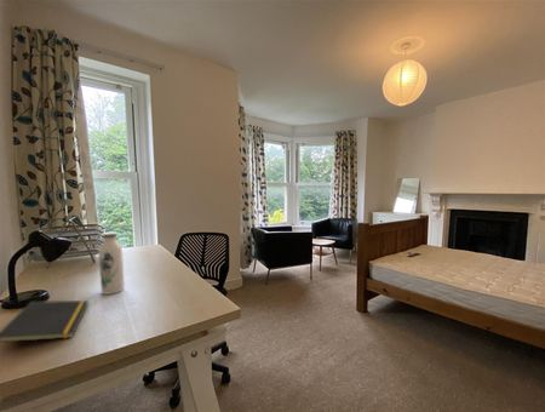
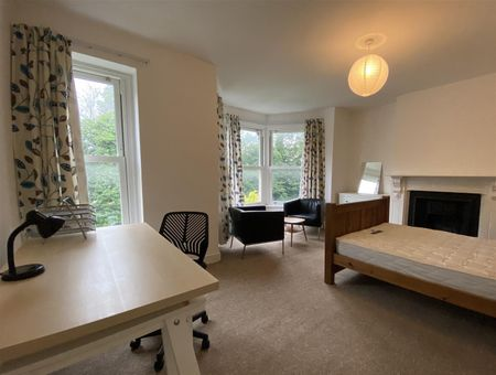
- water bottle (111, 262)
- notepad (48, 317)
